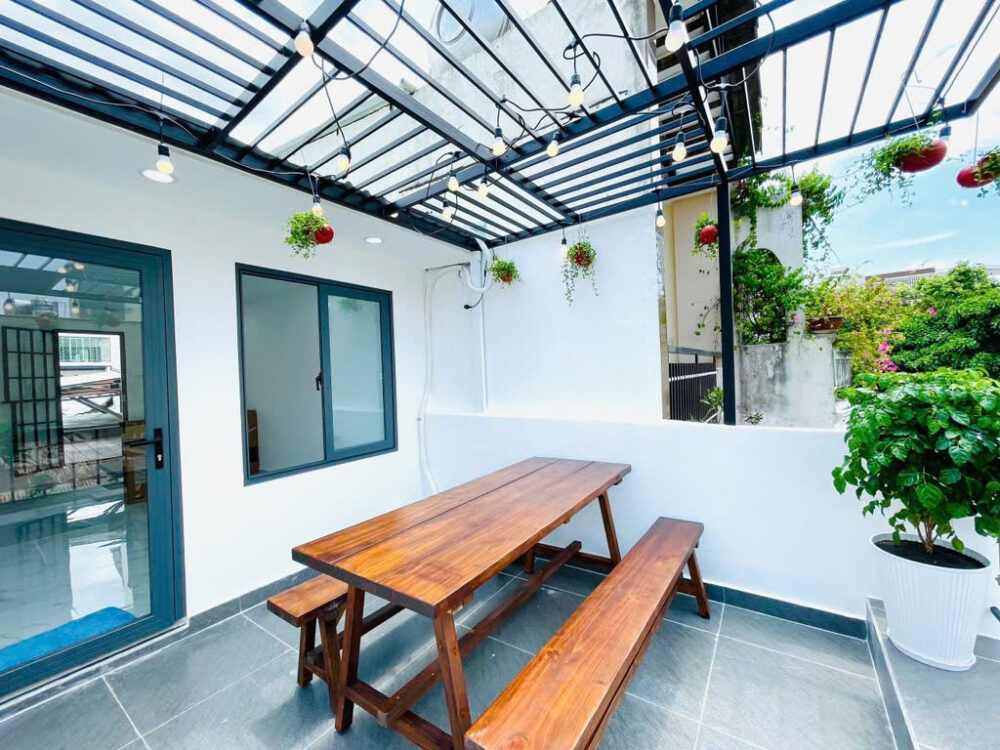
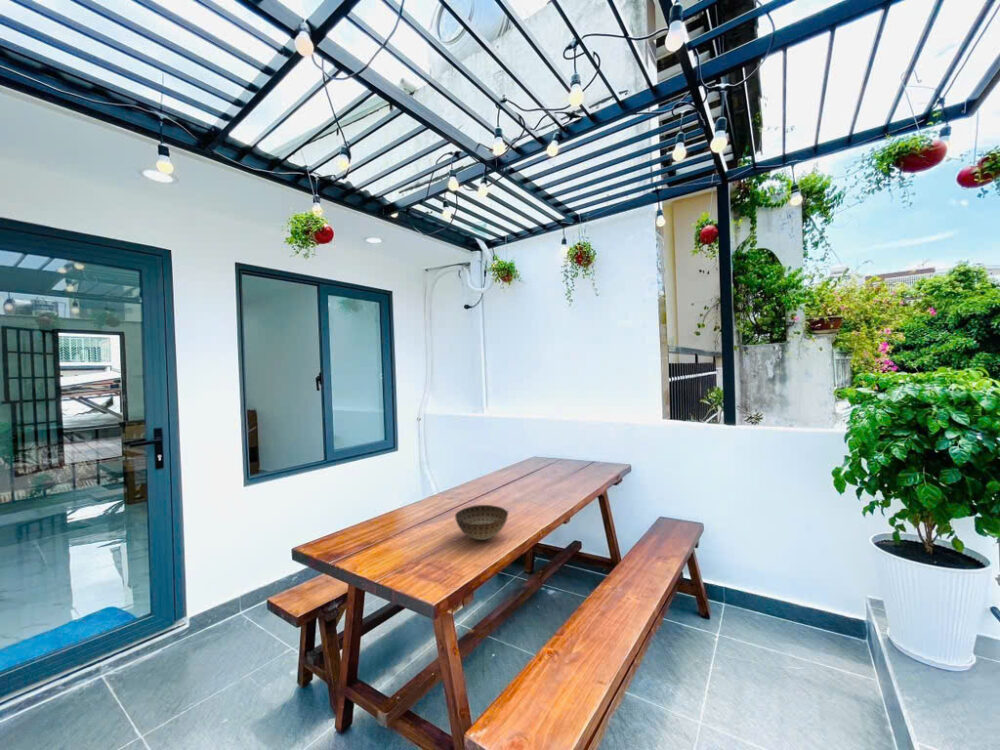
+ bowl (482, 525)
